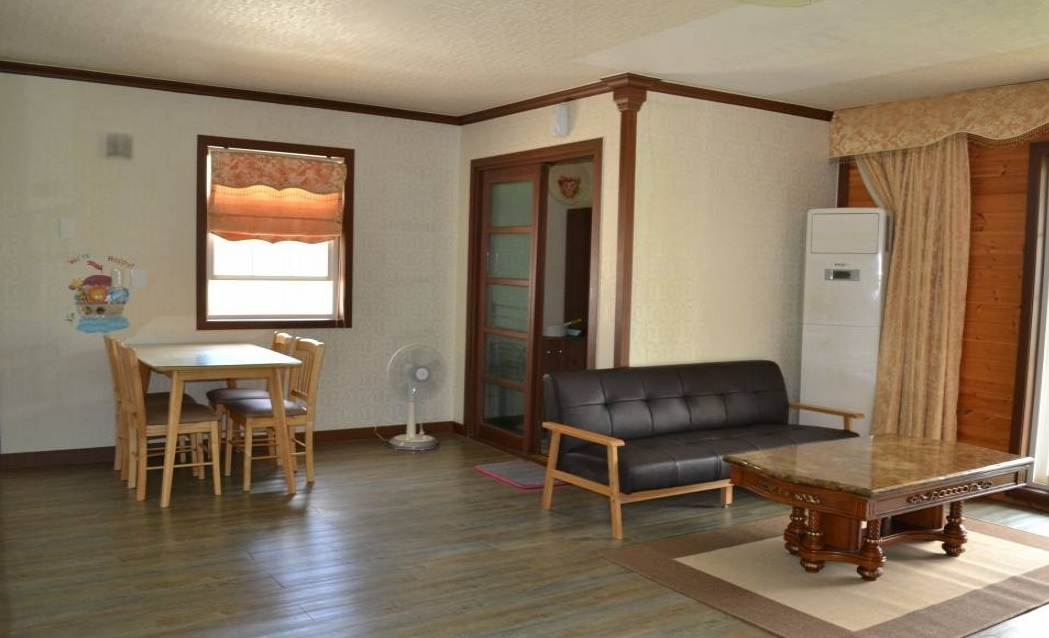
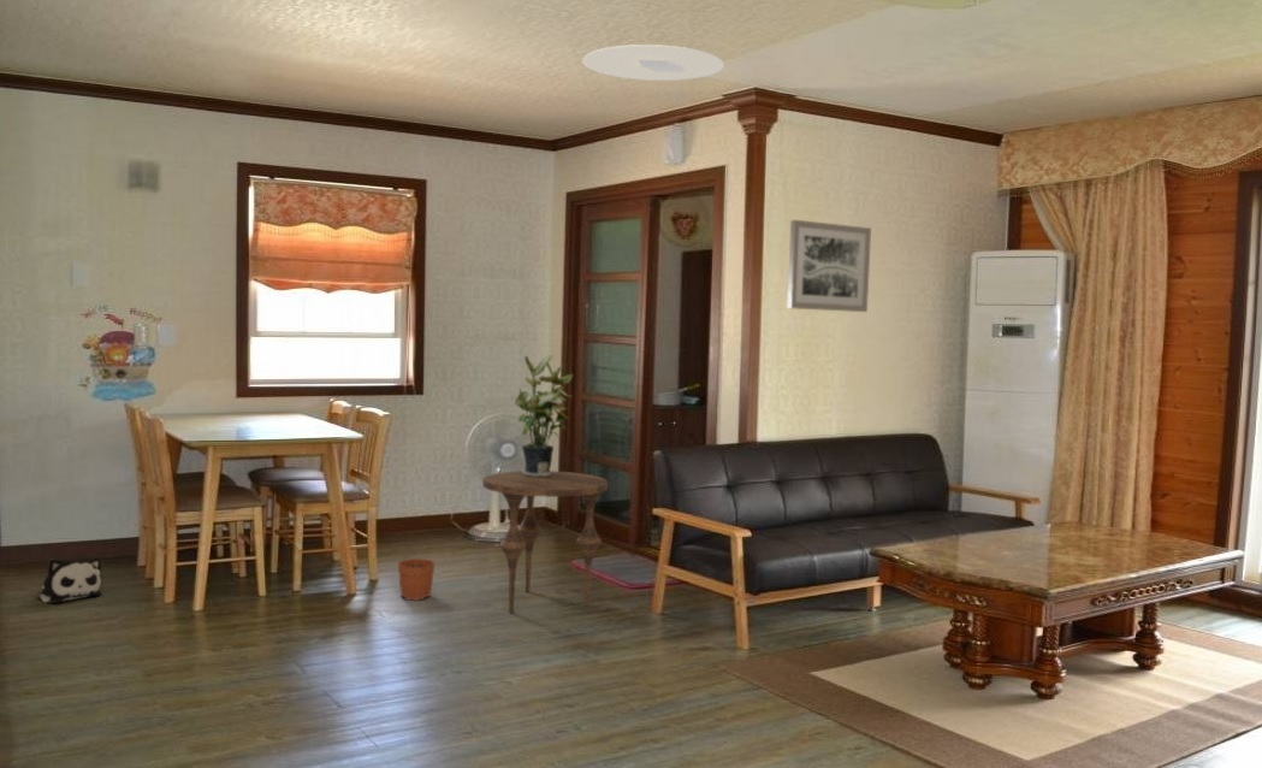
+ ceiling light (653, 57)
+ wall art (829, 267)
+ side table (535, 538)
+ plush toy (64, 574)
+ potted plant (544, 414)
+ plant pot (415, 571)
